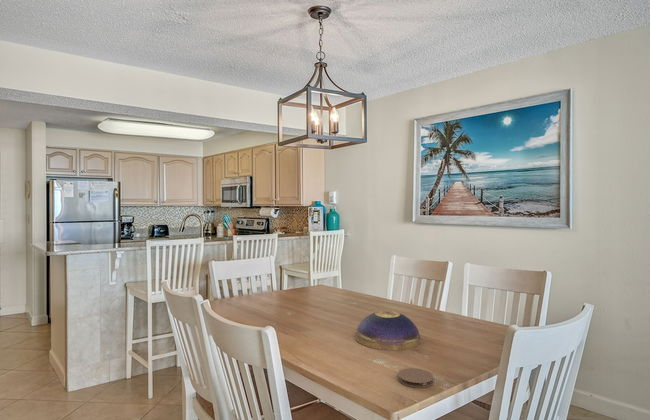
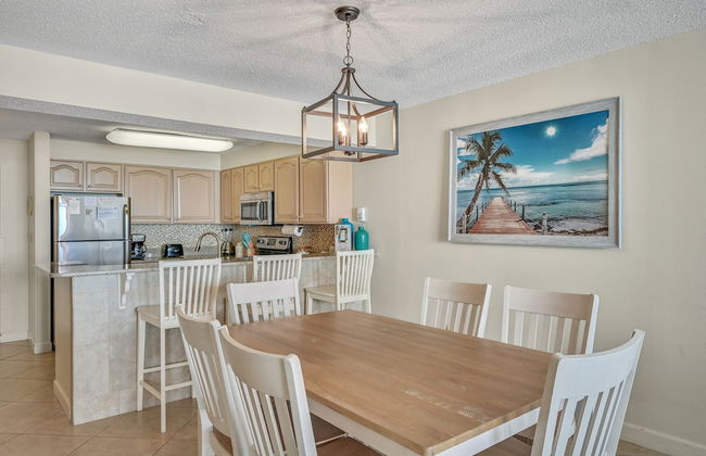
- coaster (415, 377)
- decorative bowl (387, 325)
